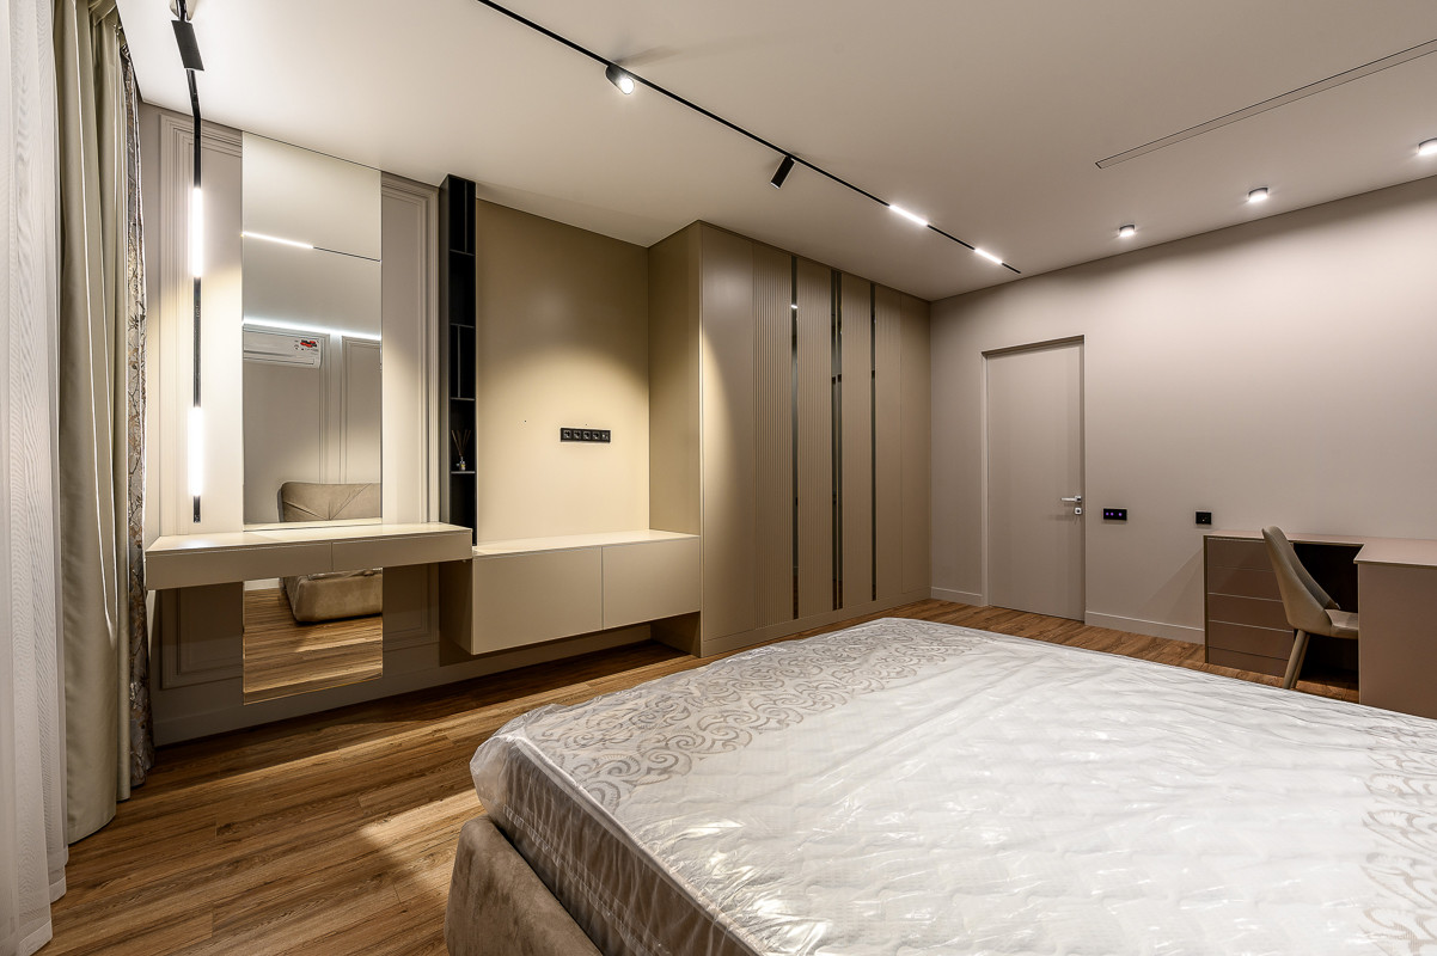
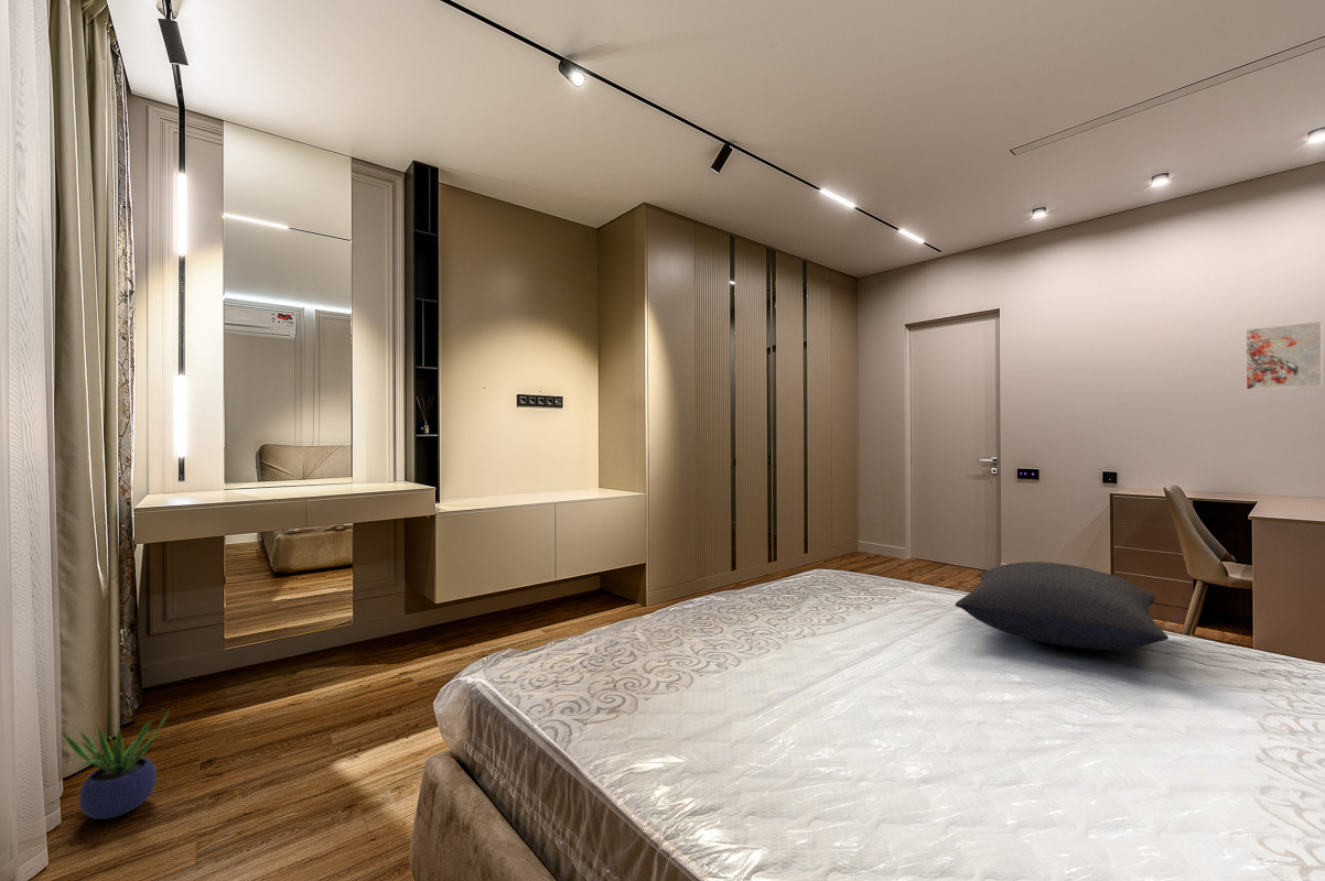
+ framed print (1282, 357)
+ pillow (1057, 602)
+ potted plant (115, 763)
